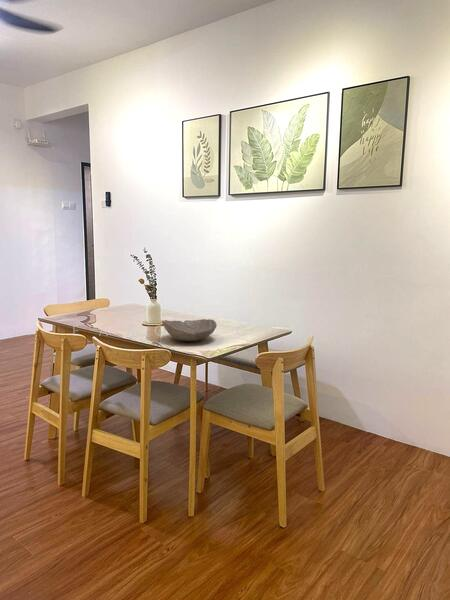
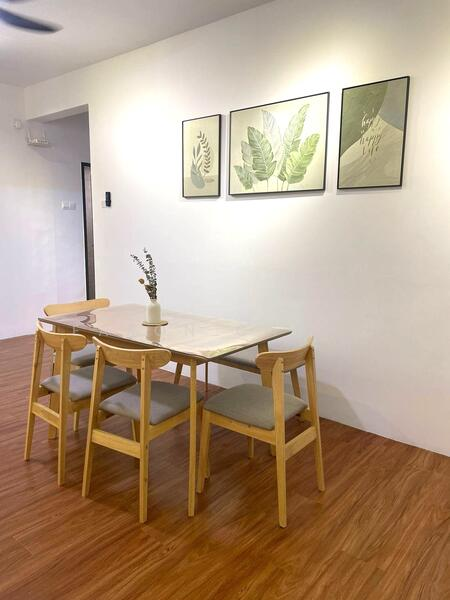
- bowl (189, 329)
